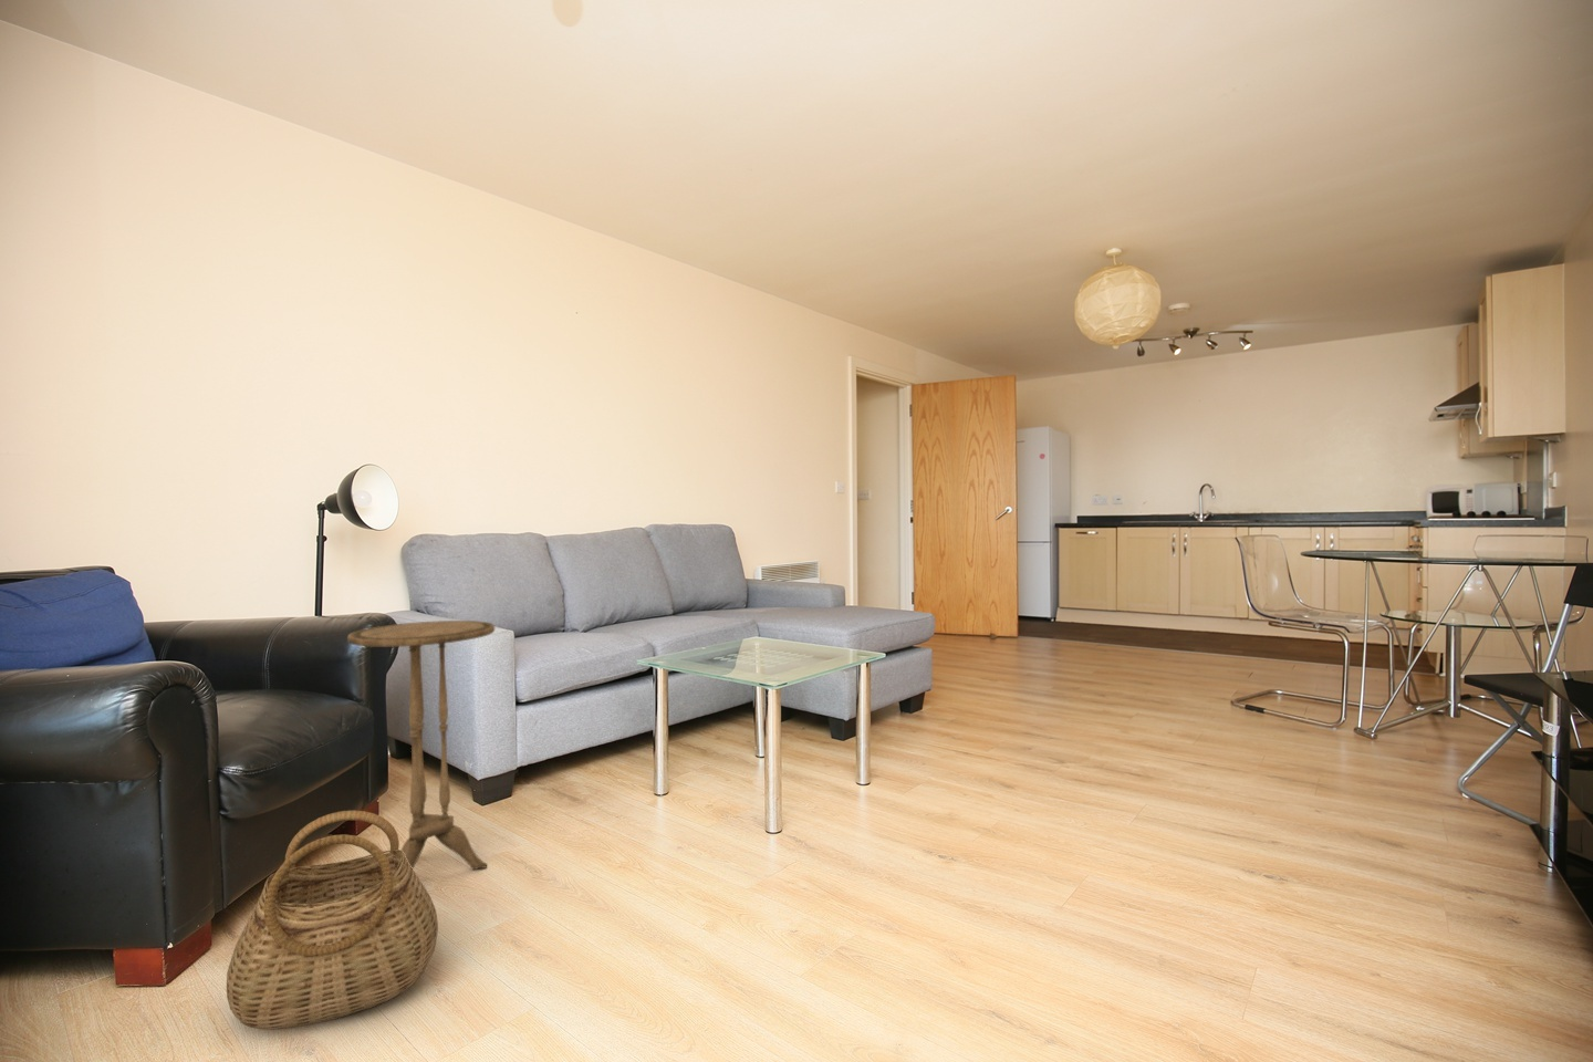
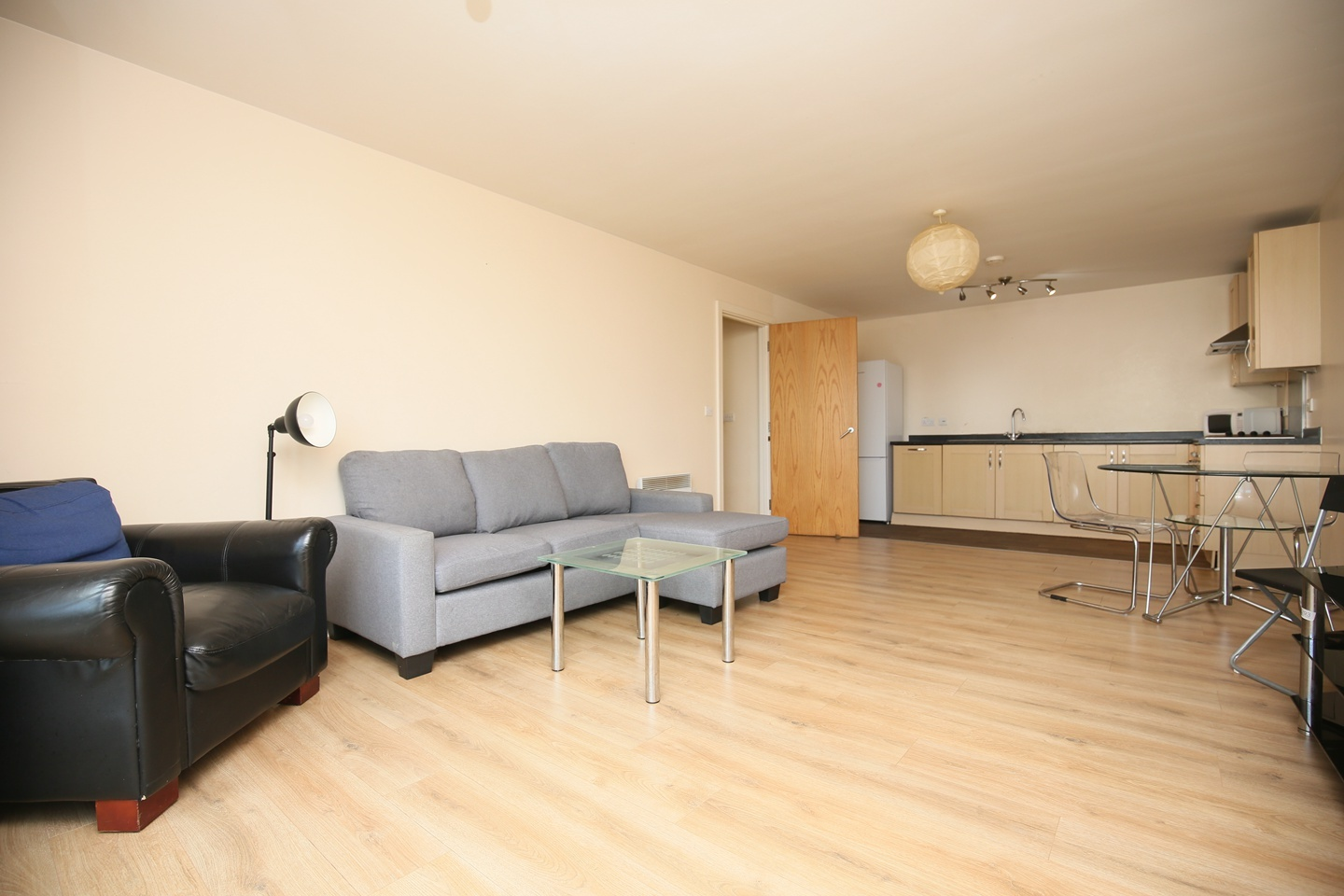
- basket (338, 907)
- side table (422, 751)
